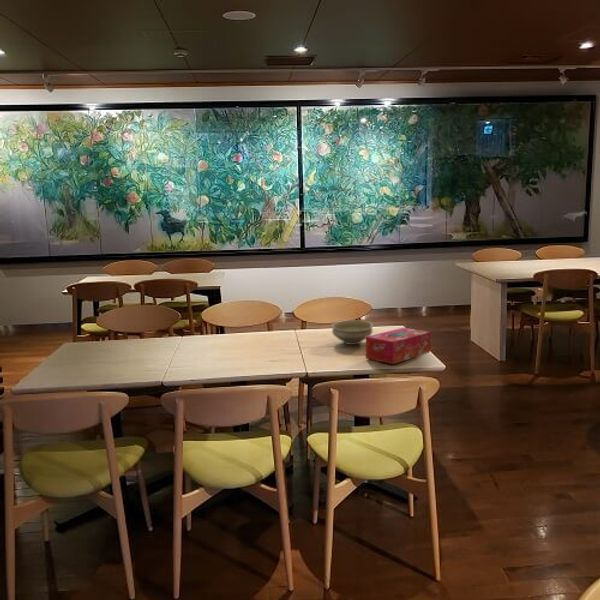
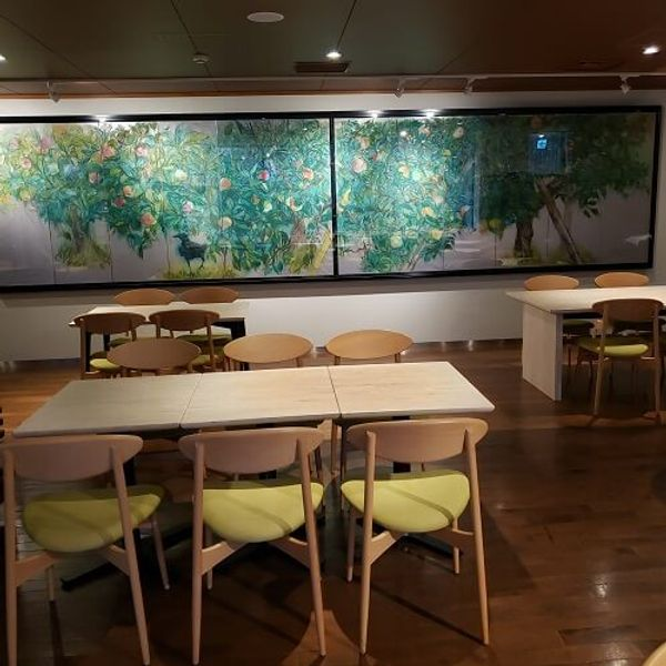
- tissue box (398, 344)
- bowl (352, 333)
